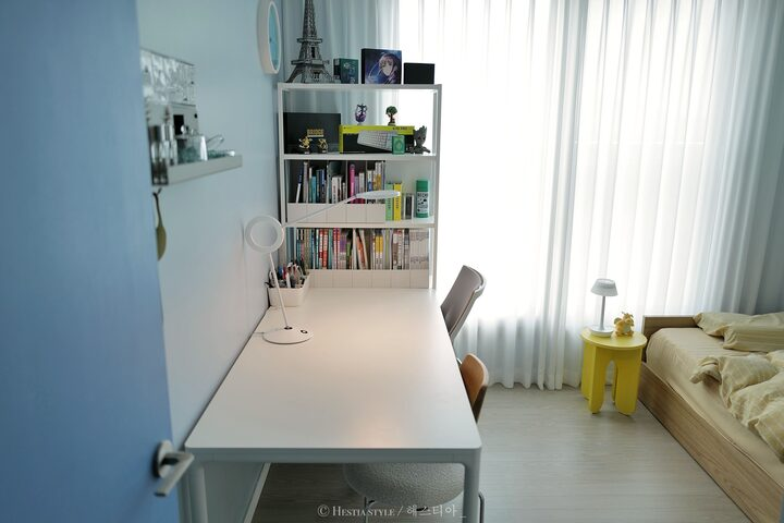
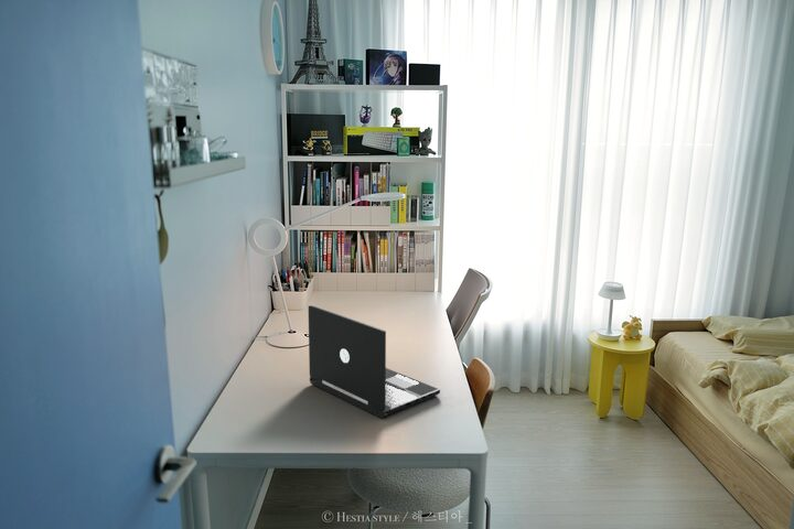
+ laptop (373, 349)
